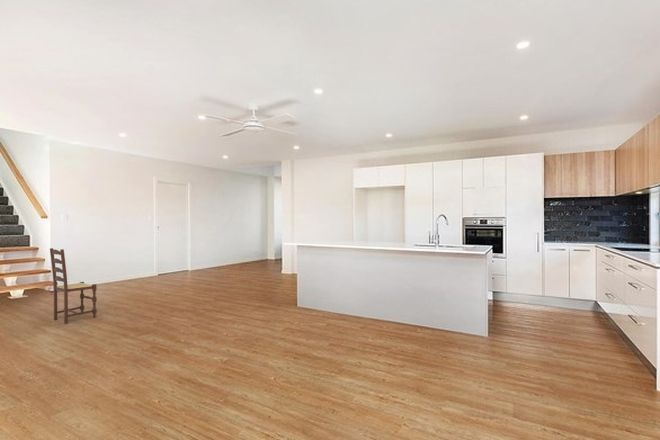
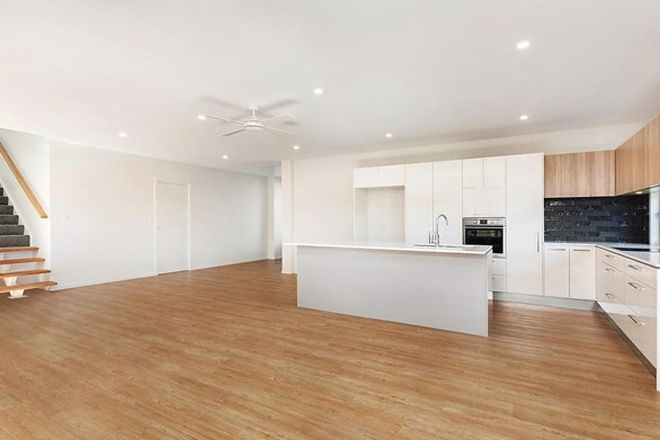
- dining chair (74, 284)
